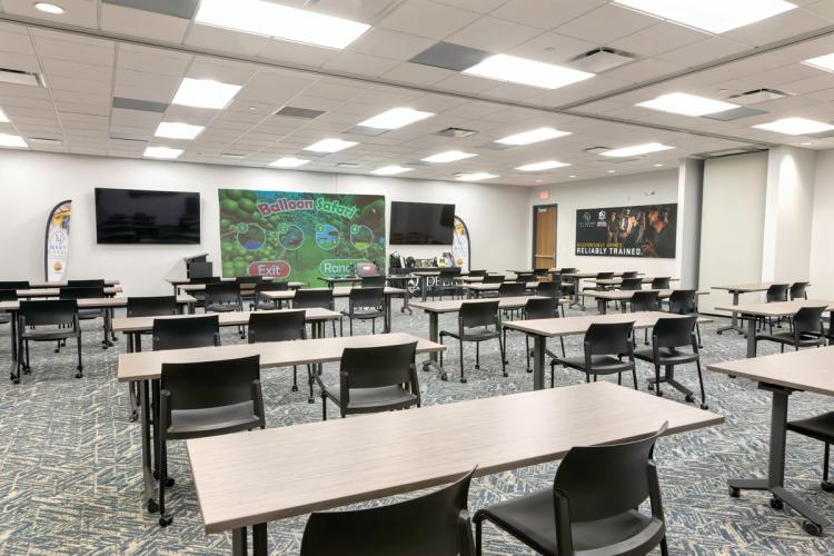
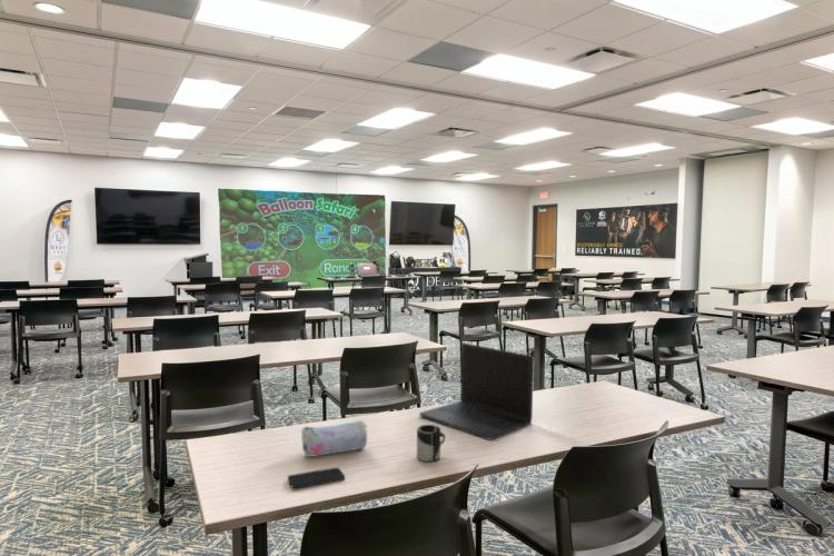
+ pencil case (334, 437)
+ cup (431, 441)
+ laptop (475, 386)
+ smartphone (316, 477)
